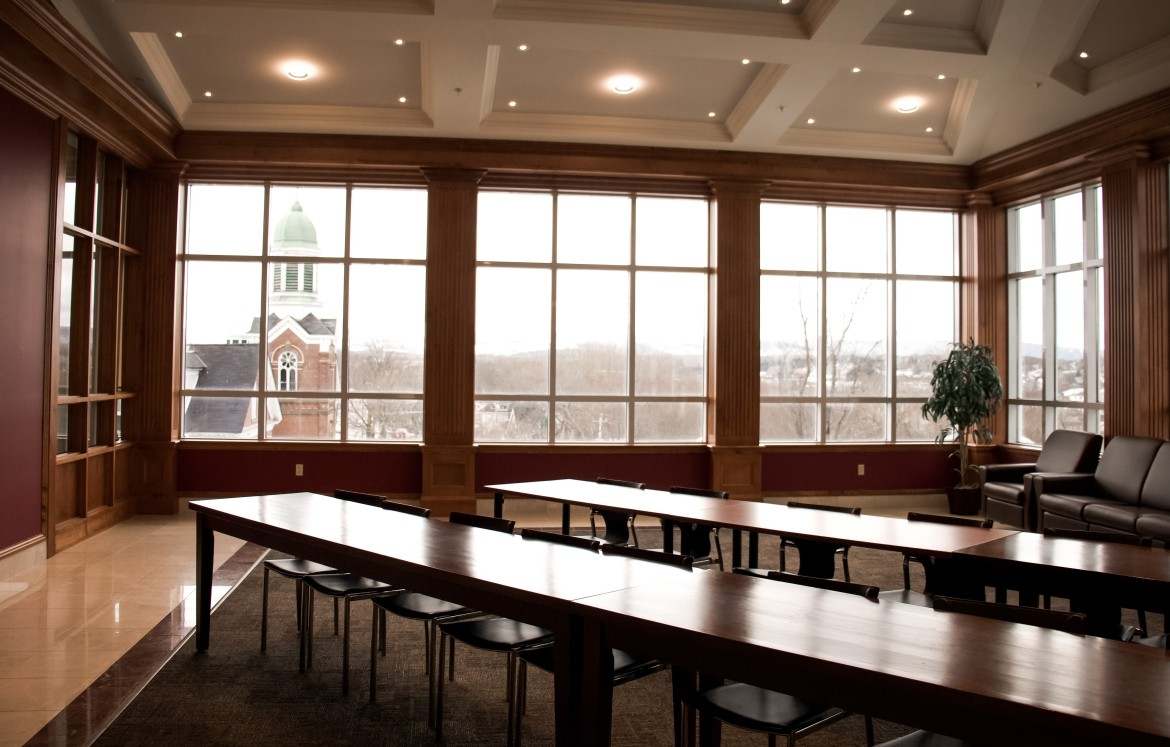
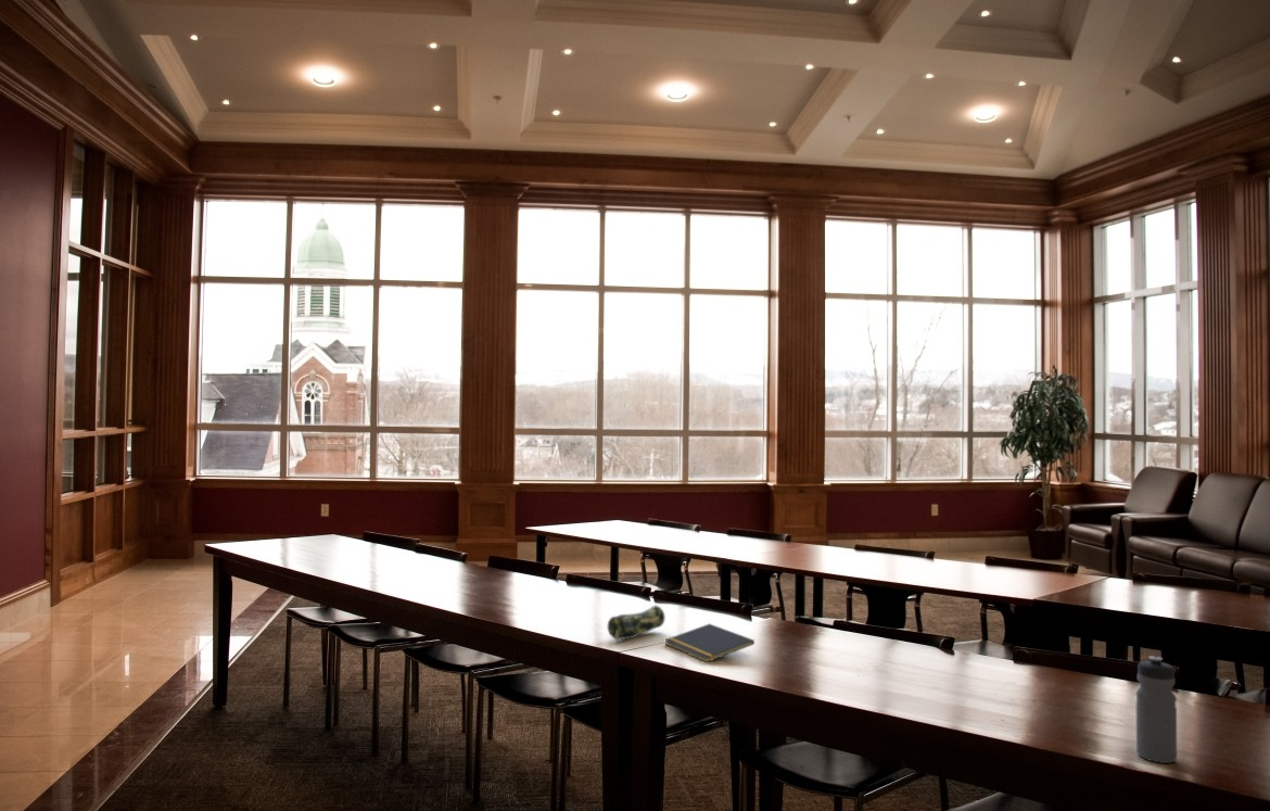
+ notepad (708, 642)
+ water bottle (1156, 707)
+ pencil case (637, 622)
